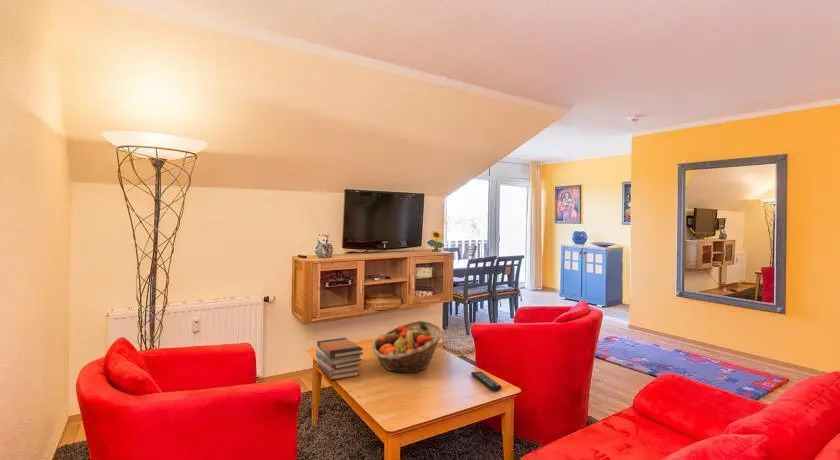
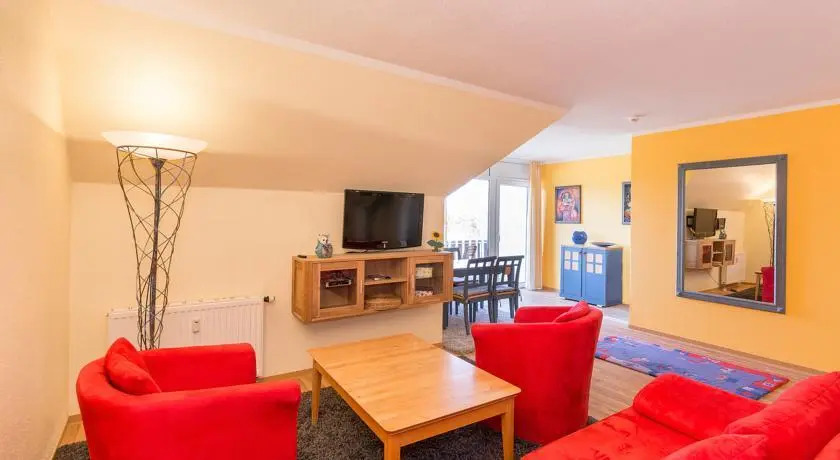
- remote control (485, 380)
- book stack (338, 357)
- fruit basket (407, 344)
